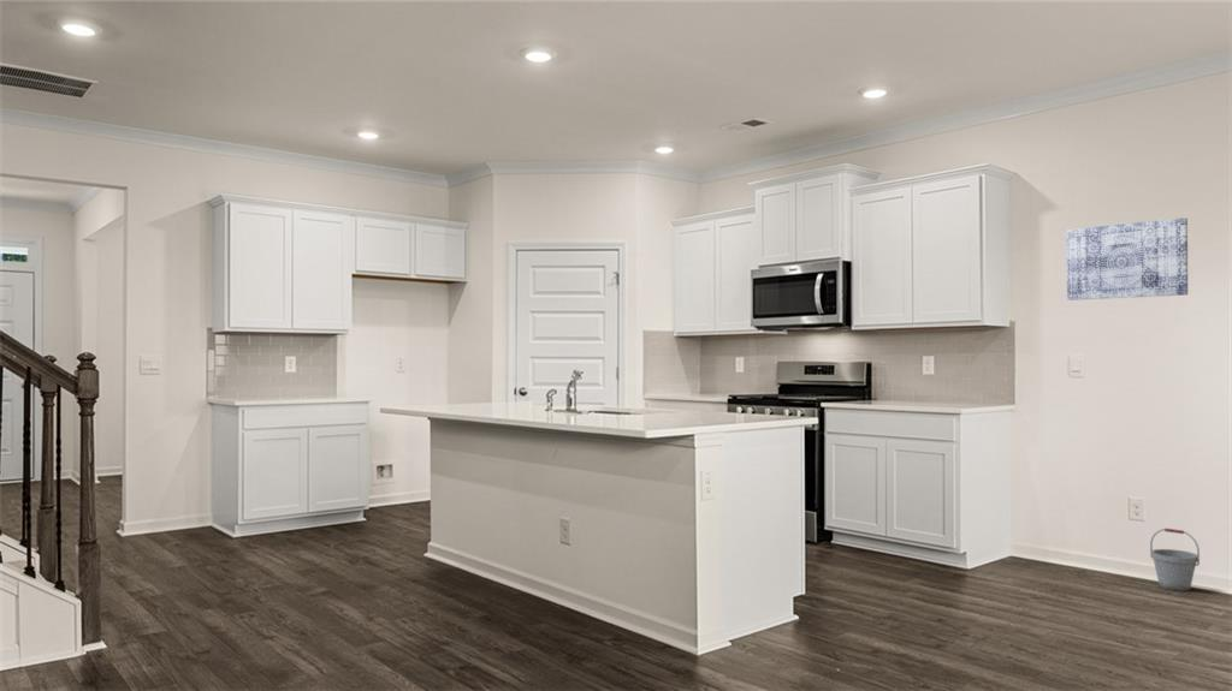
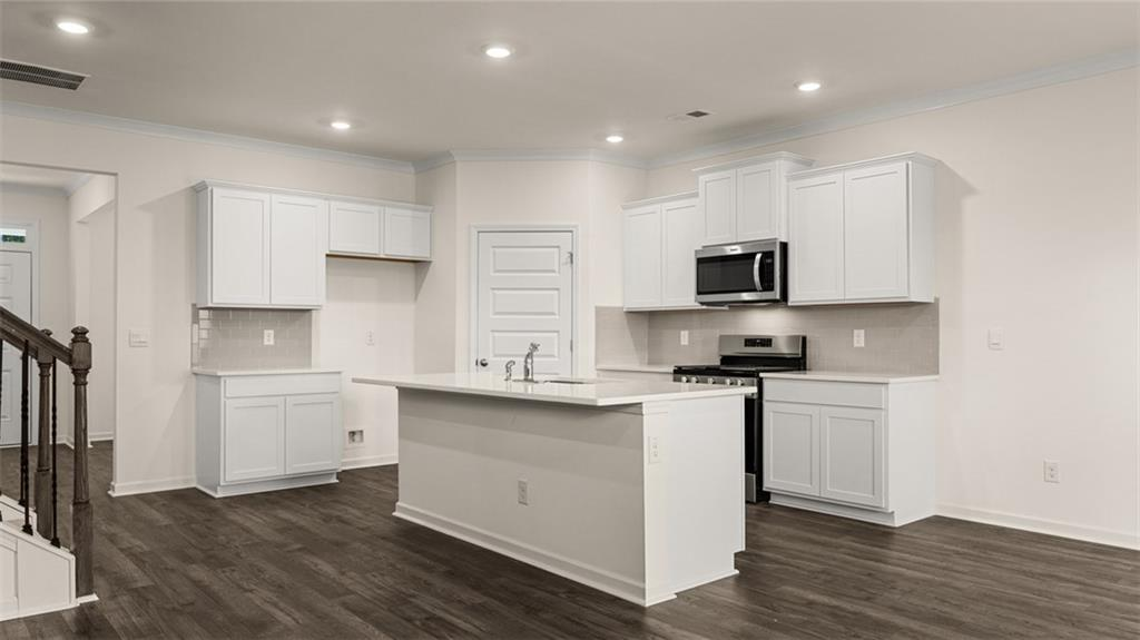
- bucket (1174, 558)
- wall art (1124, 261)
